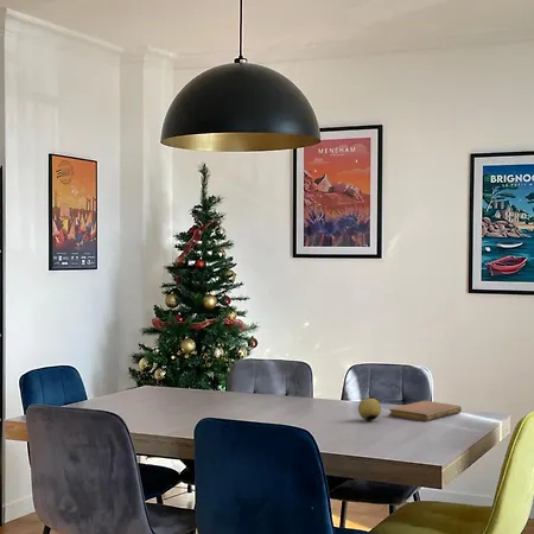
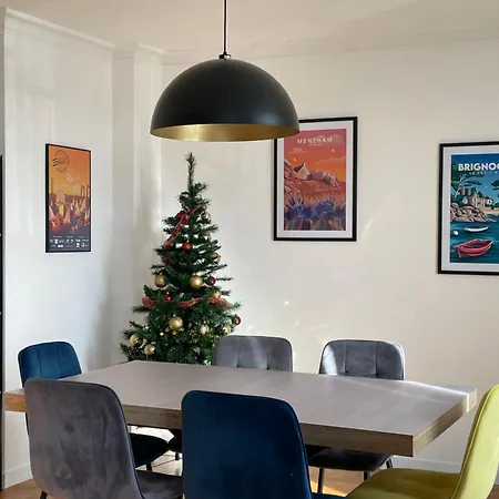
- notebook (425, 411)
- fruit (369, 408)
